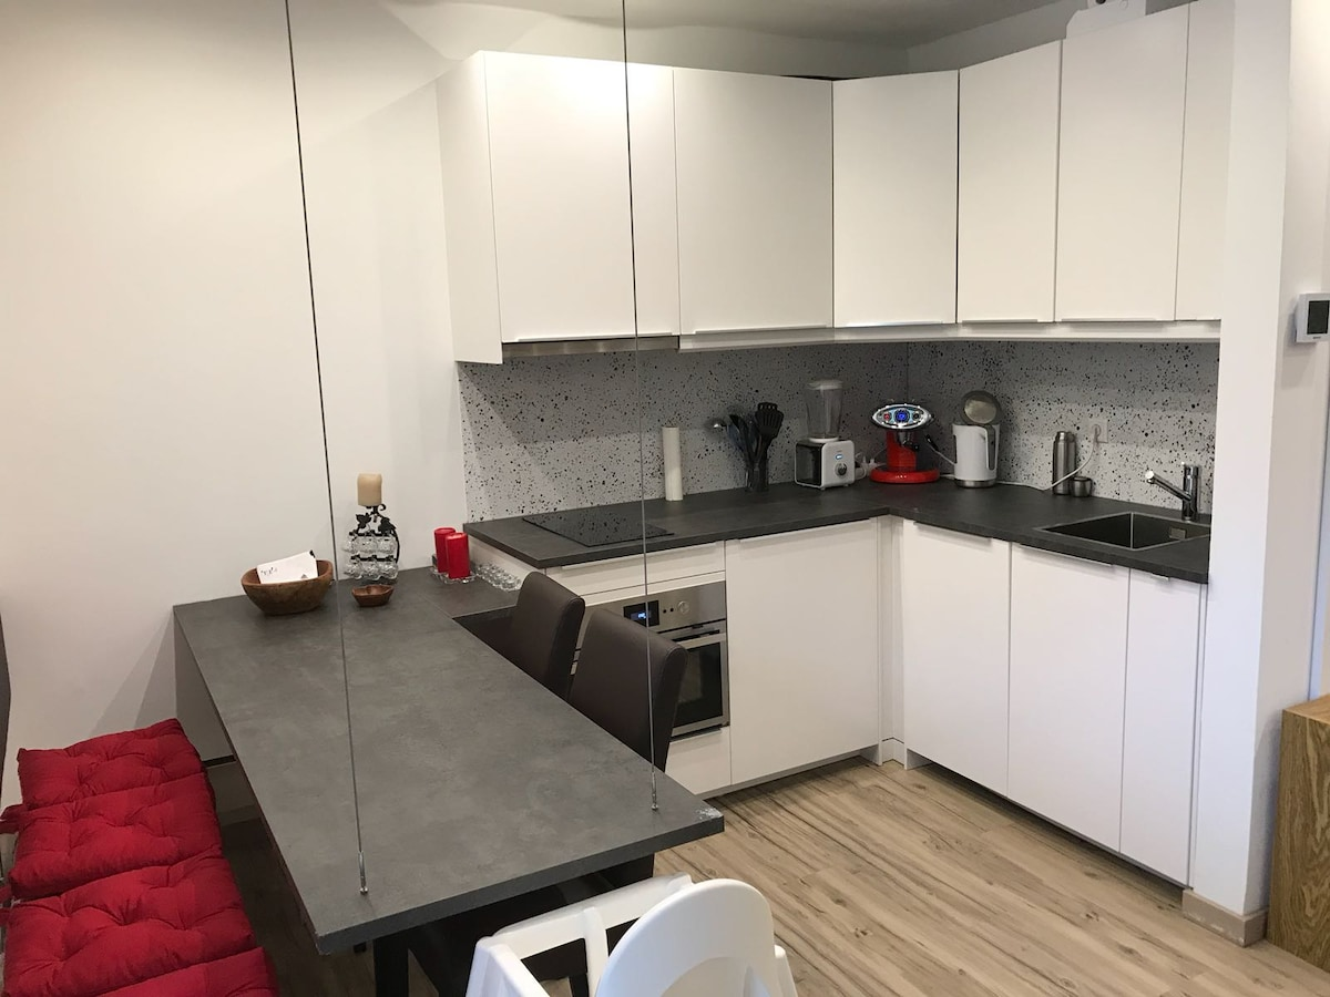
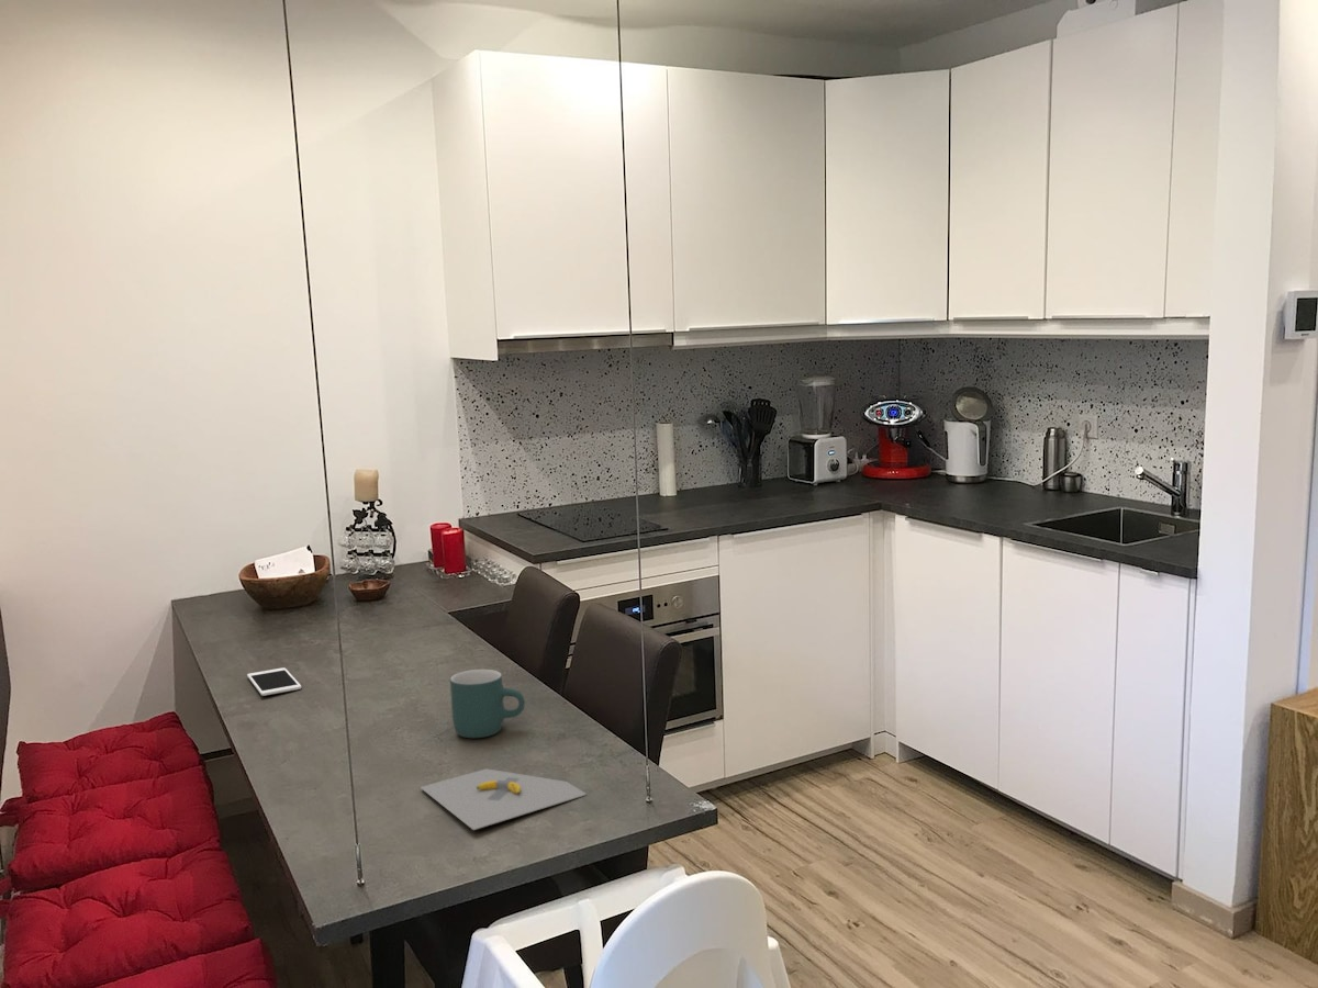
+ cell phone (273, 681)
+ banana (502, 787)
+ mug (487, 701)
